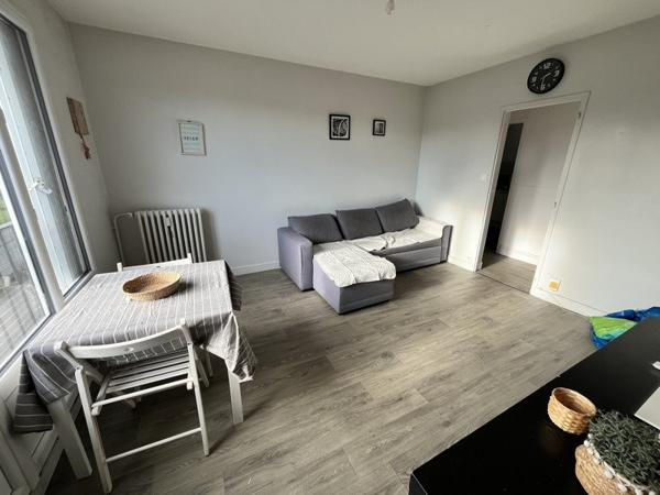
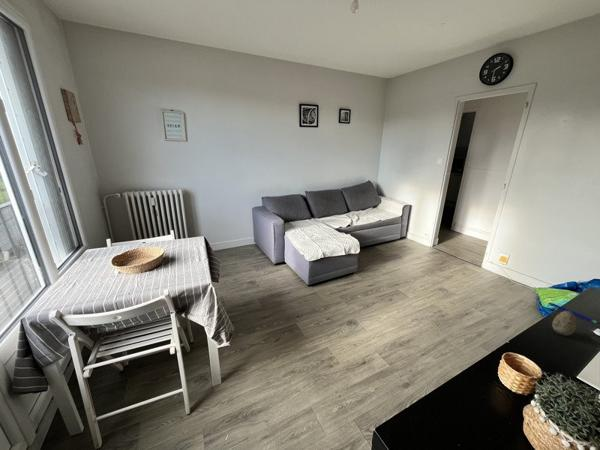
+ pen (572, 312)
+ decorative egg (564, 322)
